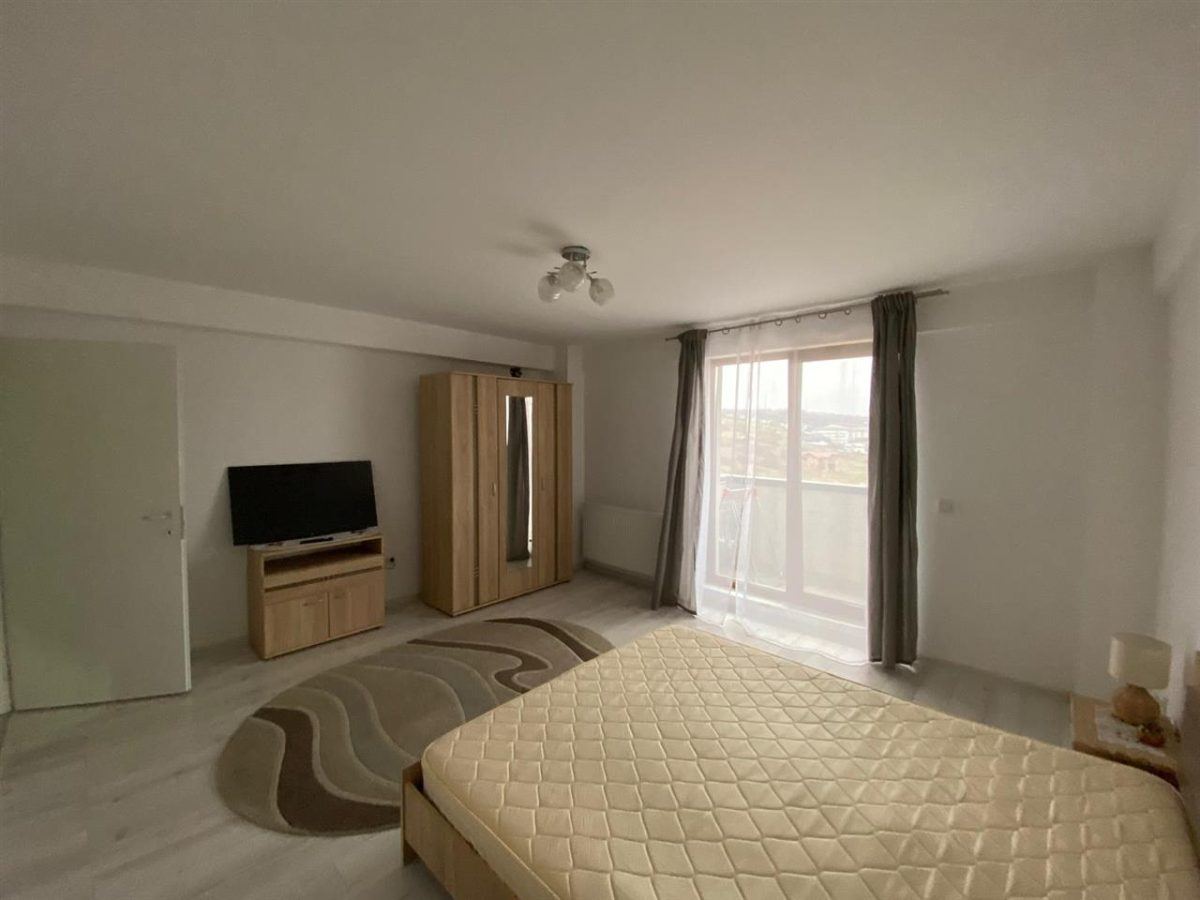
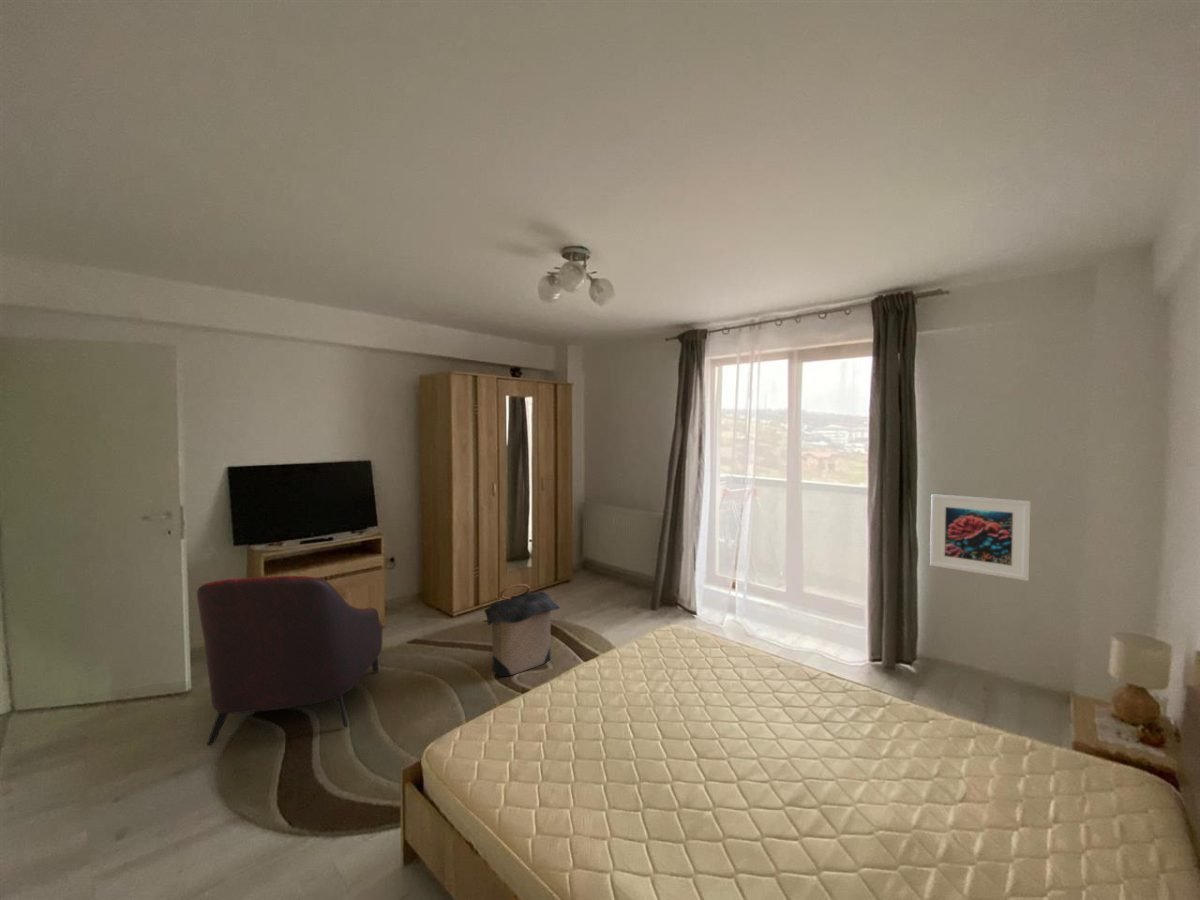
+ armchair (294, 634)
+ laundry hamper (522, 621)
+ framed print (977, 535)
